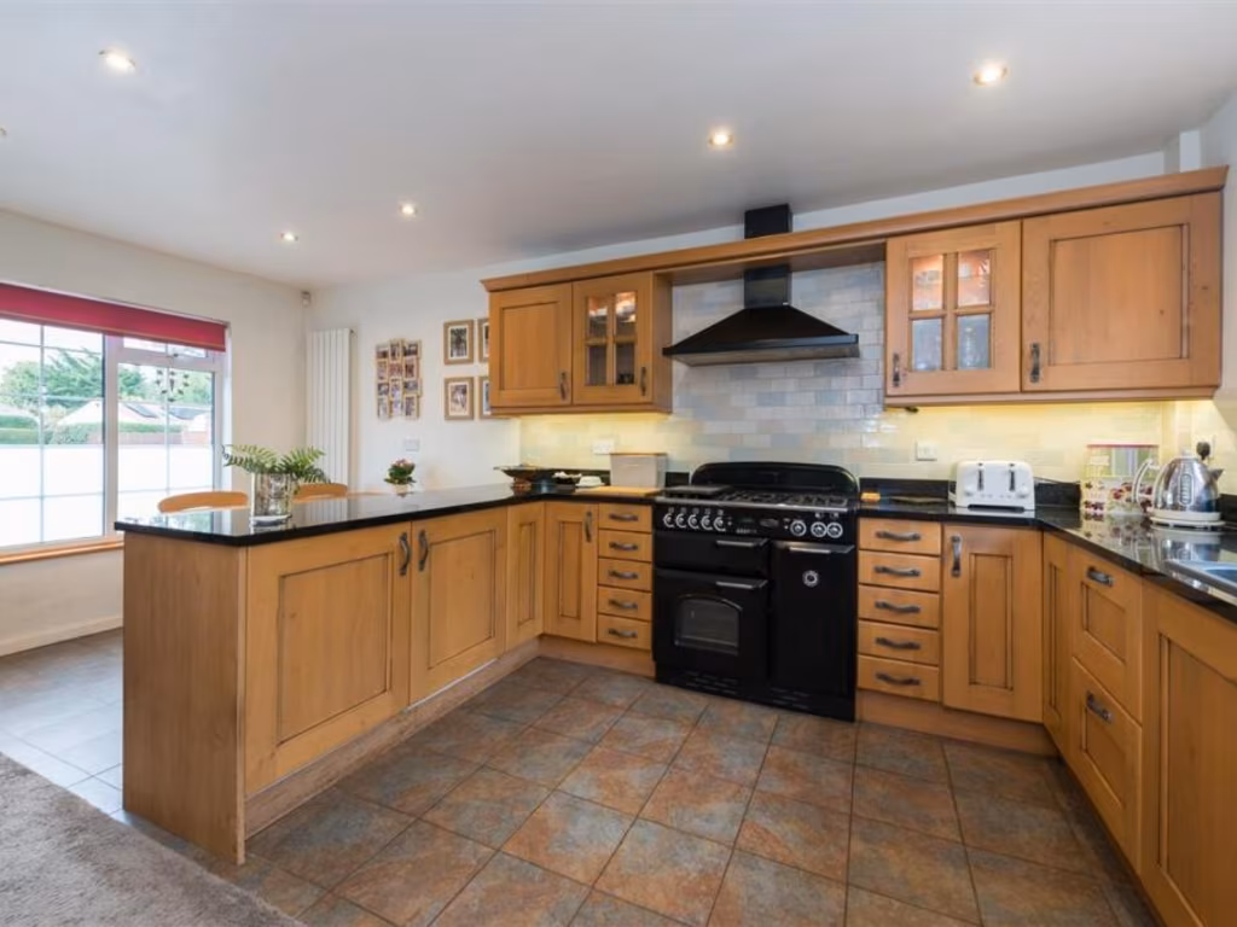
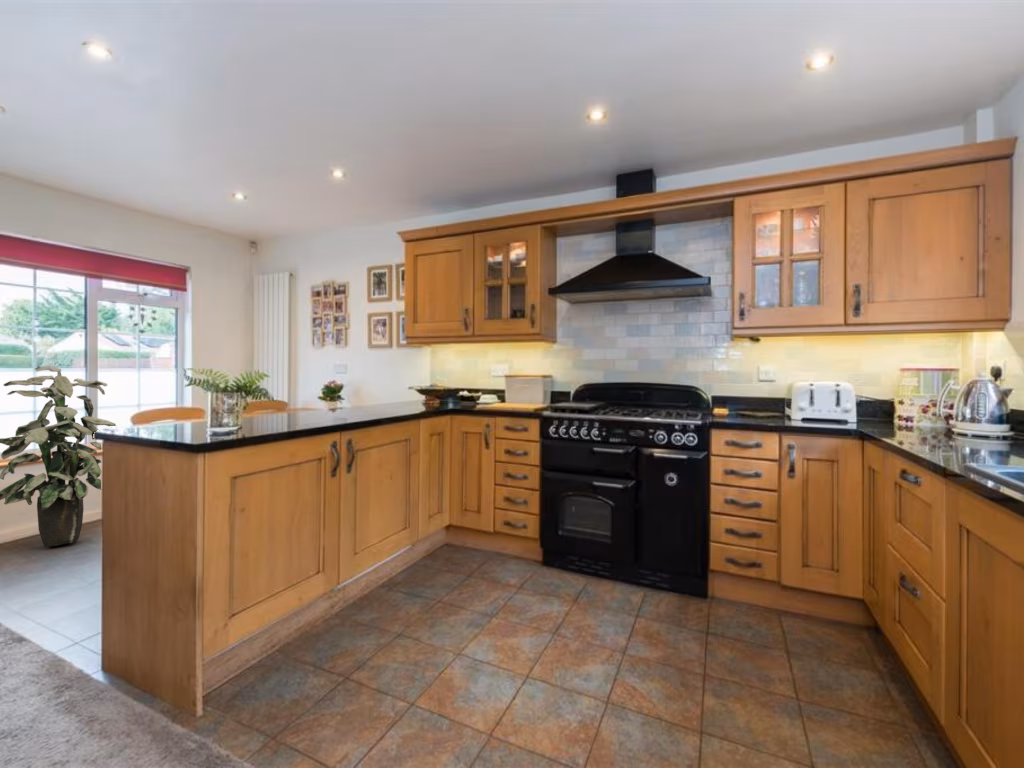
+ indoor plant (55, 455)
